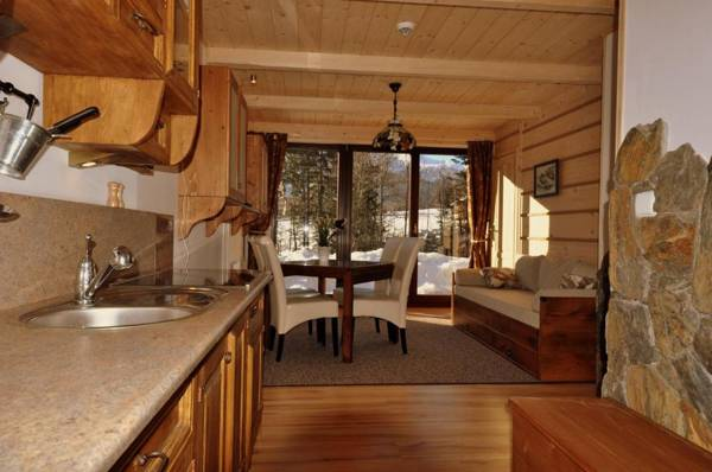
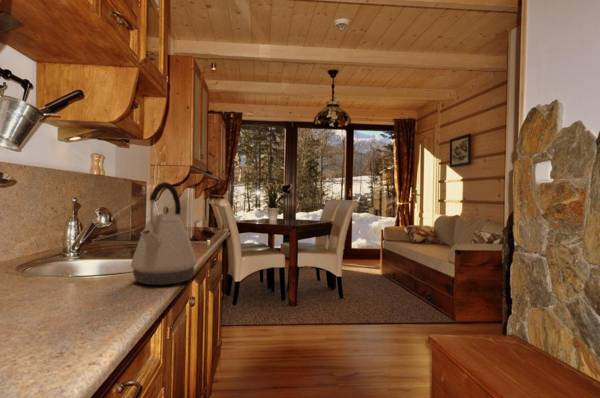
+ kettle (164, 231)
